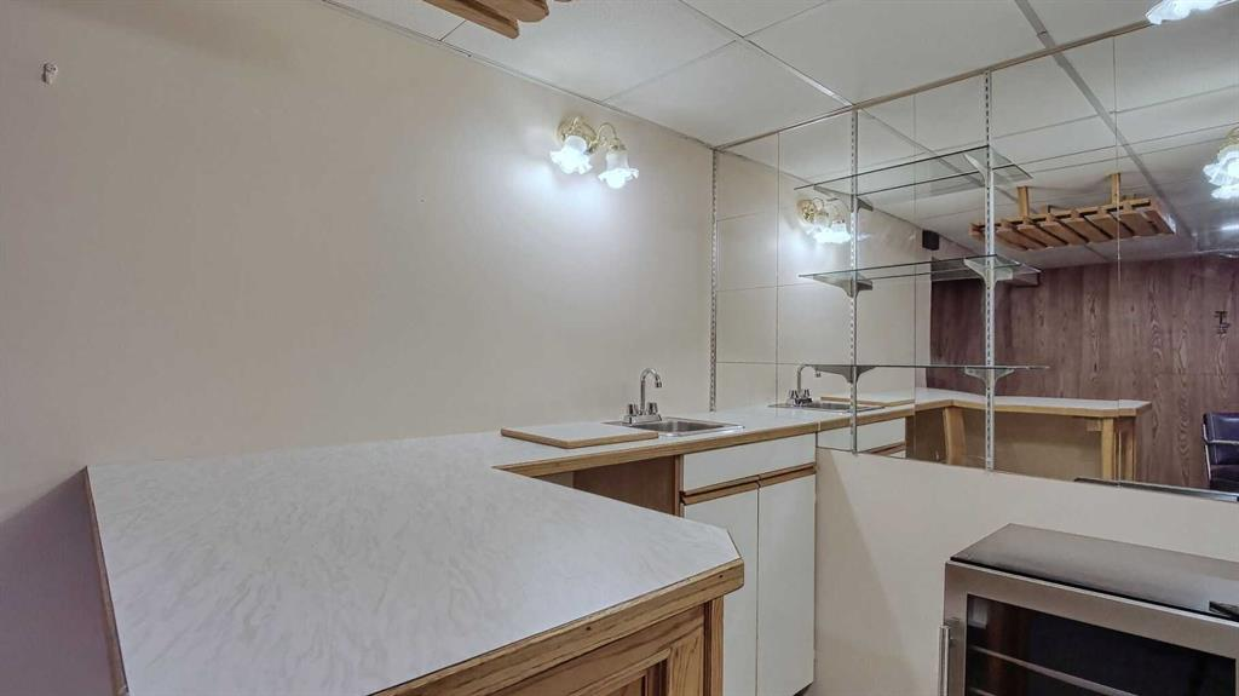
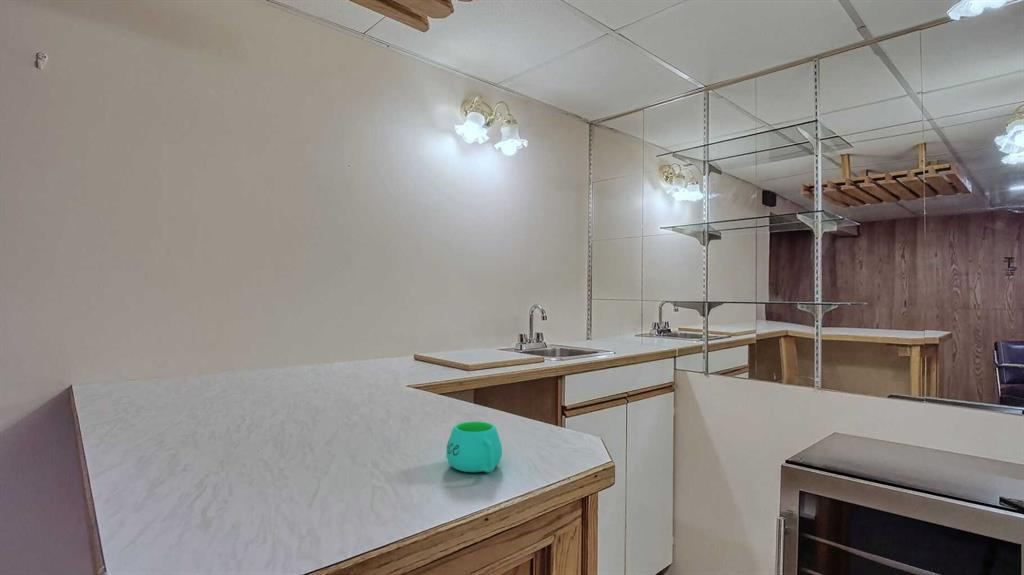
+ mug (477, 448)
